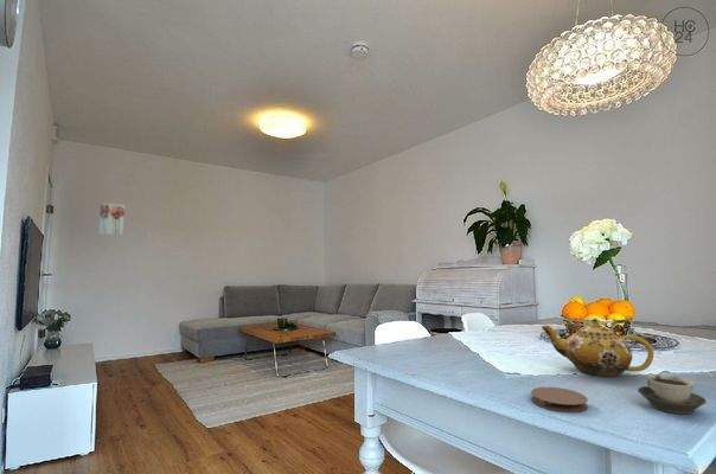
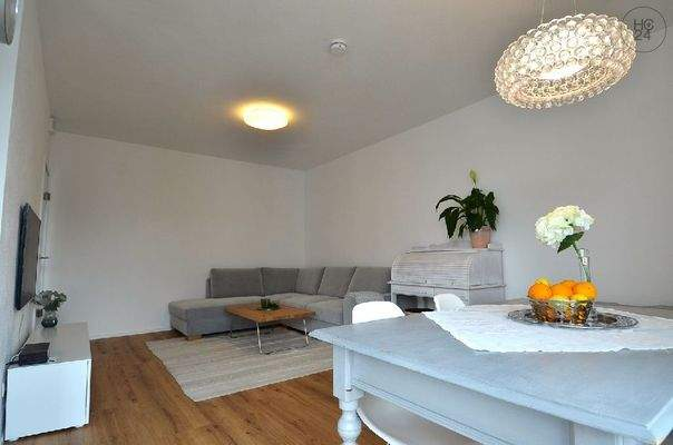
- cup (670, 393)
- wall art (111, 218)
- teapot (595, 344)
- coaster (558, 398)
